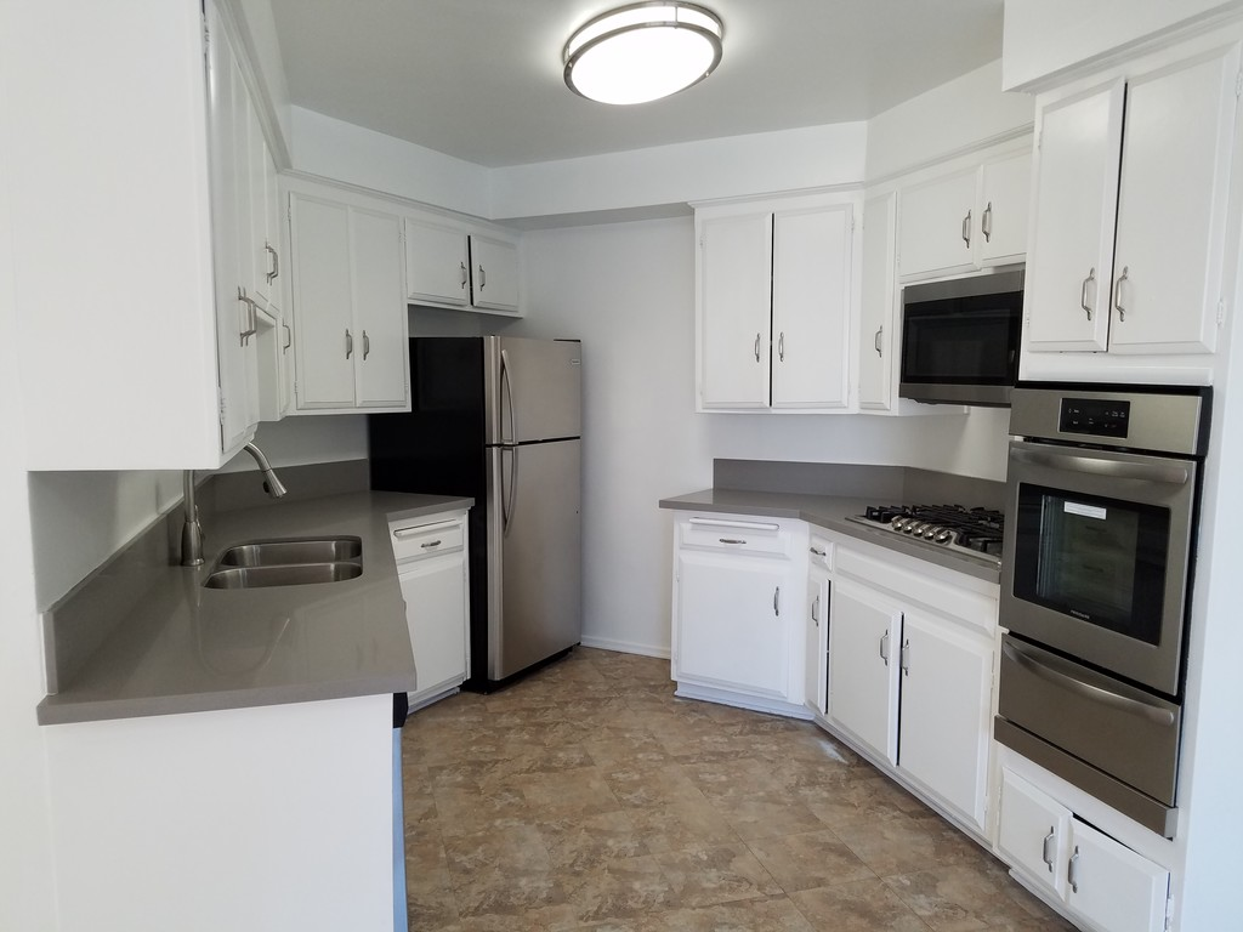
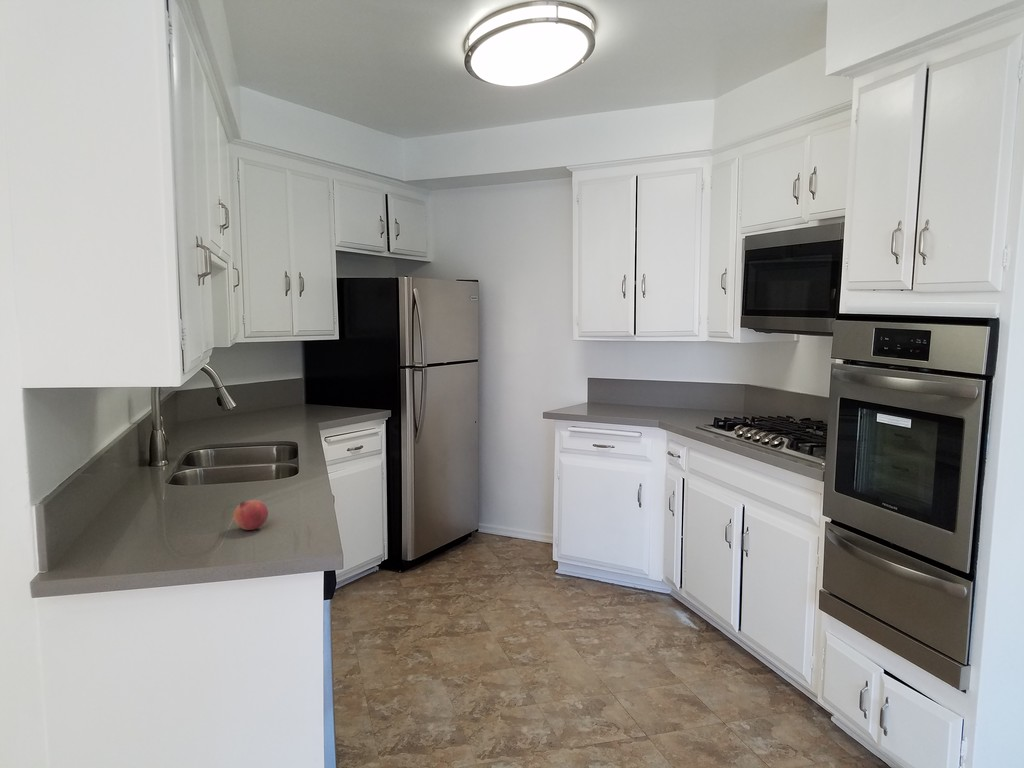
+ pomegranate (251, 514)
